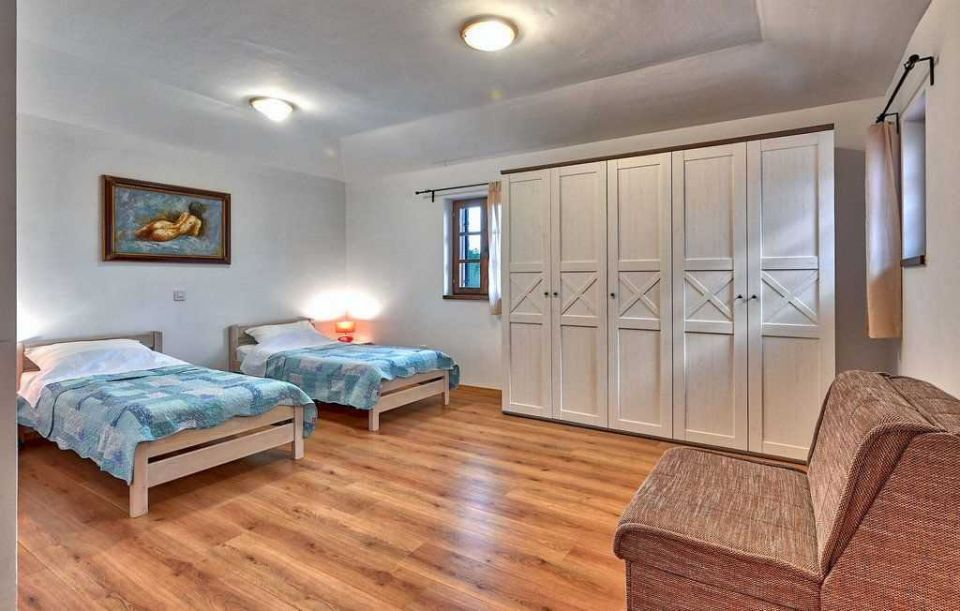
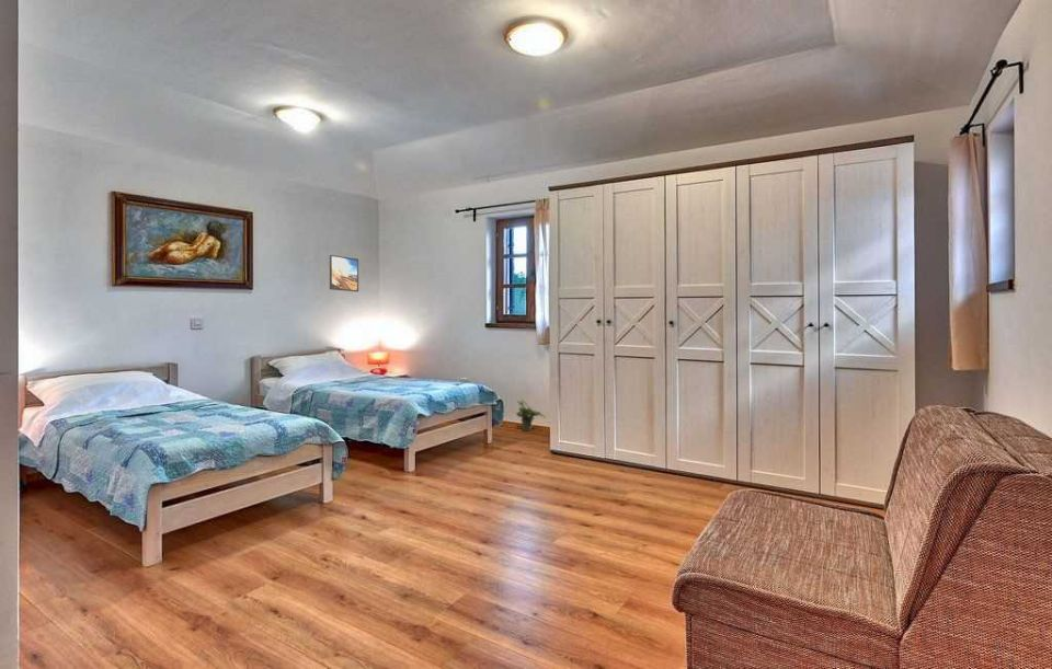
+ potted plant (527, 415)
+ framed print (344, 274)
